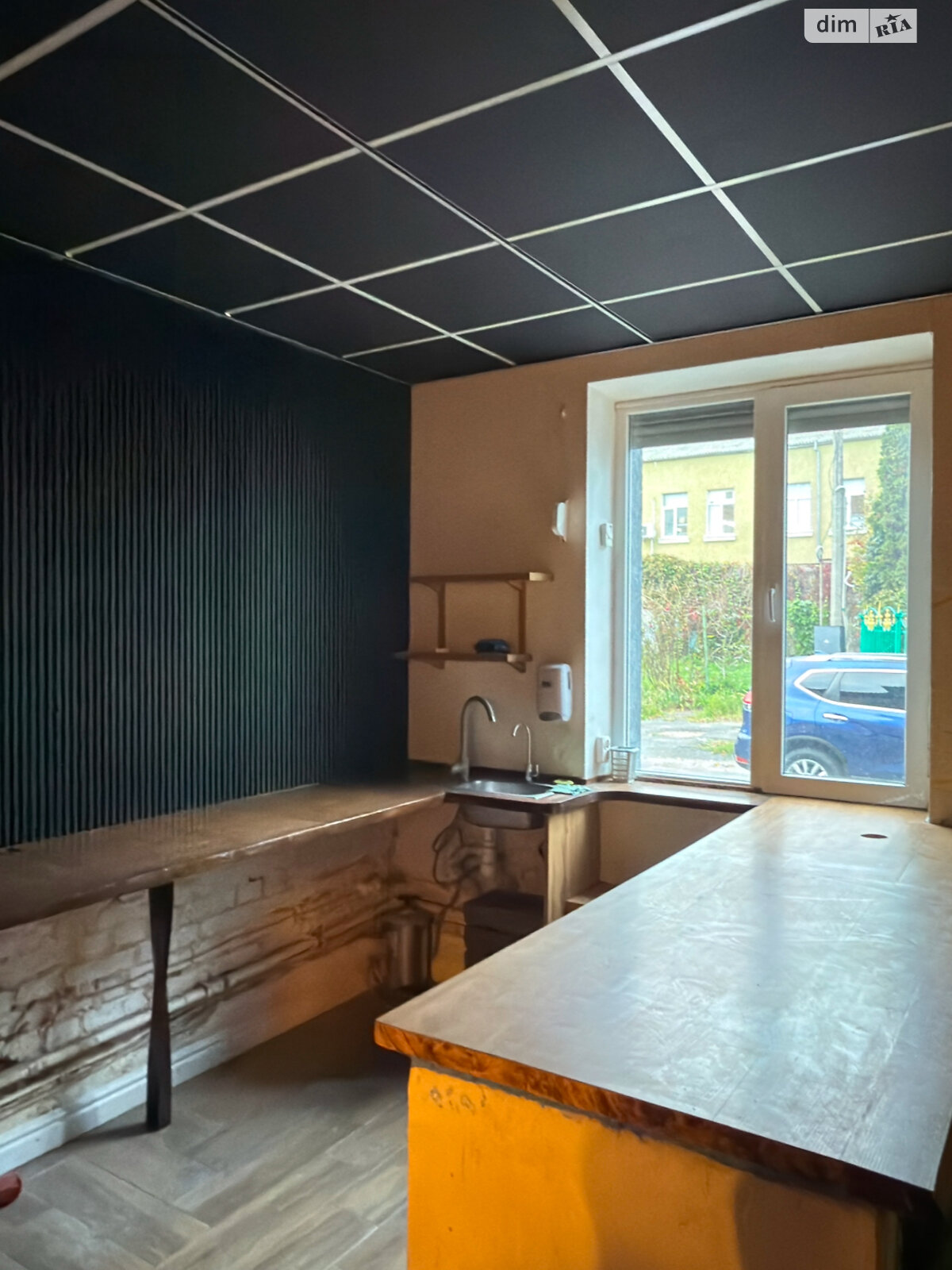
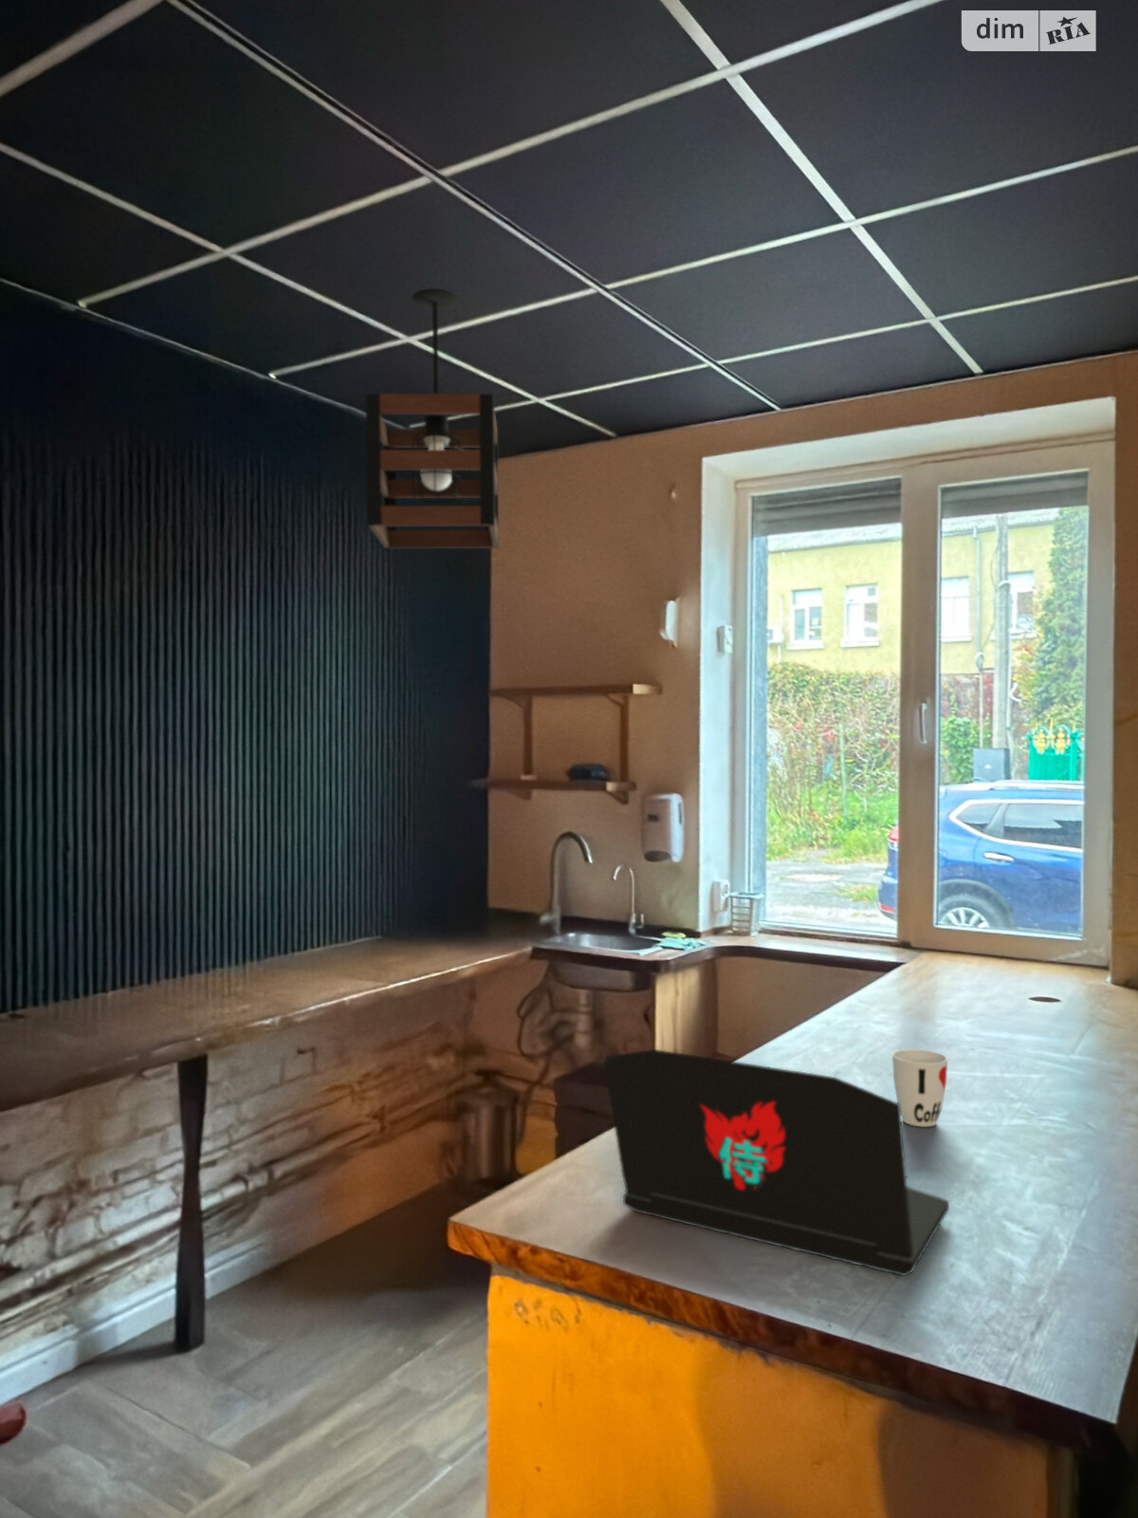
+ pendant light (436, 416)
+ cup (919, 1088)
+ laptop (781, 1130)
